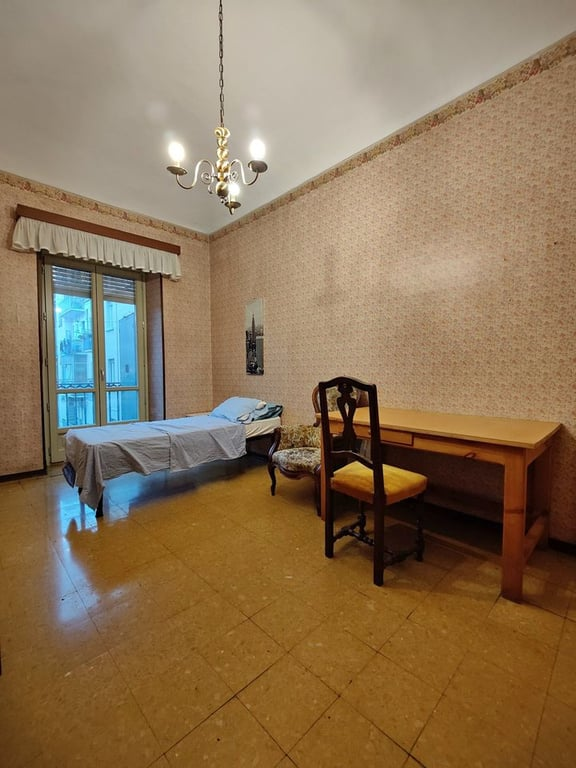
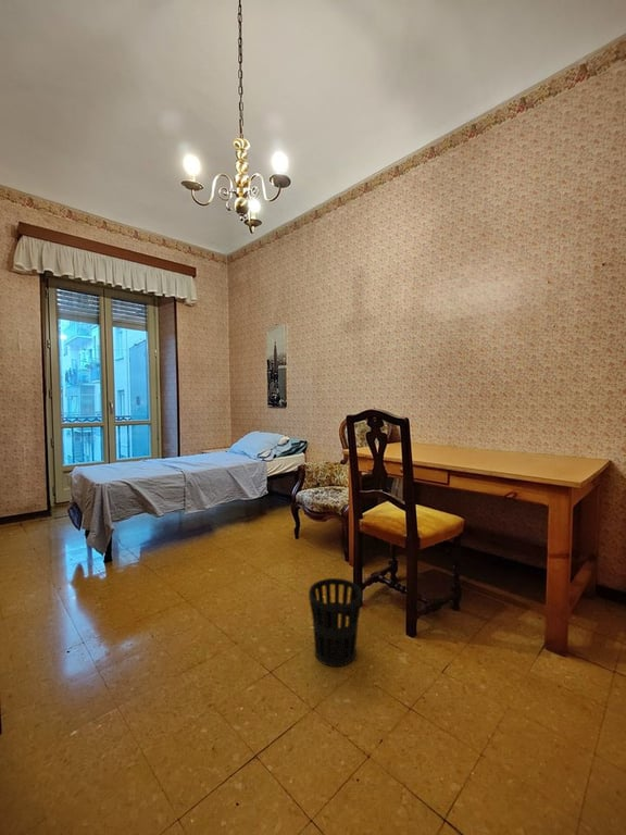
+ wastebasket (335, 621)
